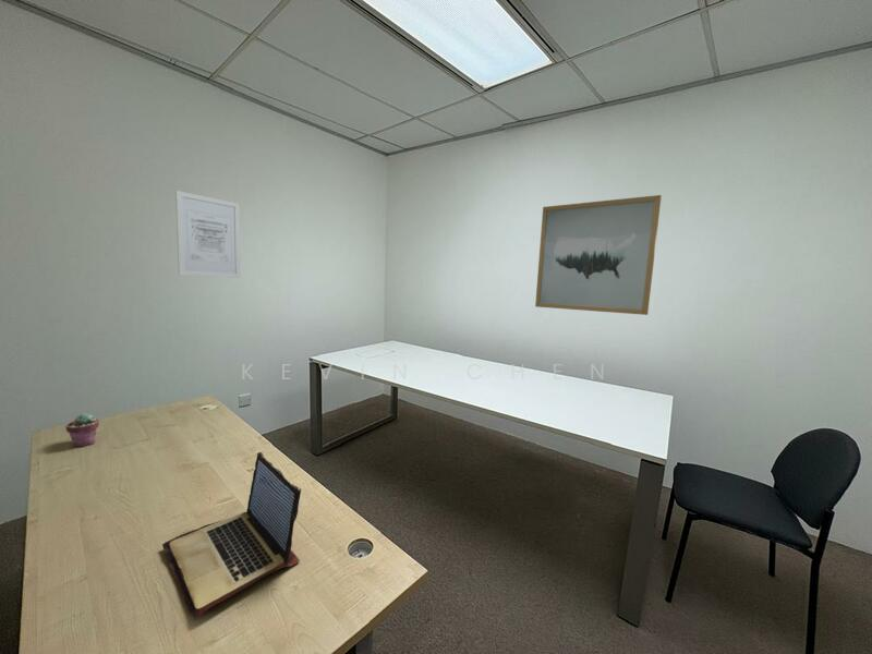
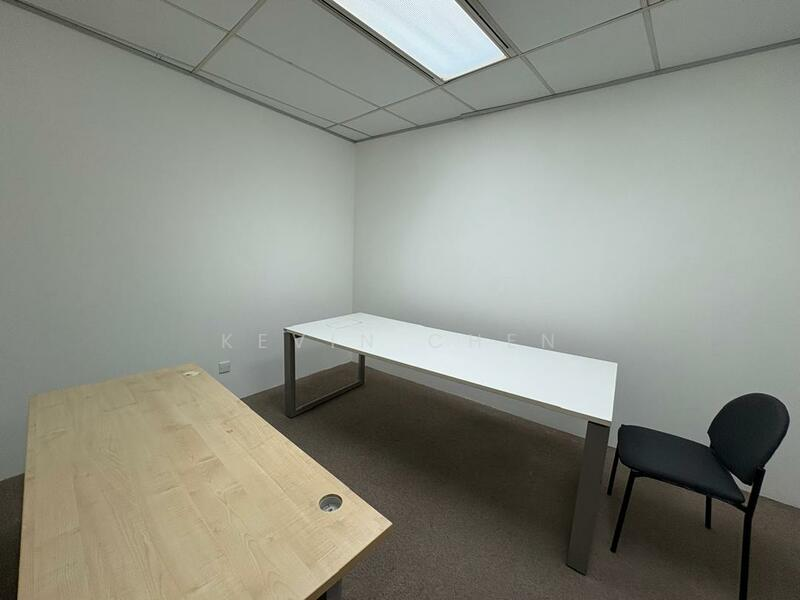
- wall art (592, 256)
- potted succulent (83, 428)
- wall art (210, 238)
- laptop (229, 520)
